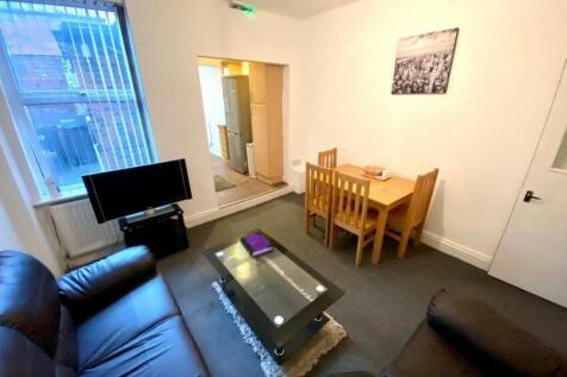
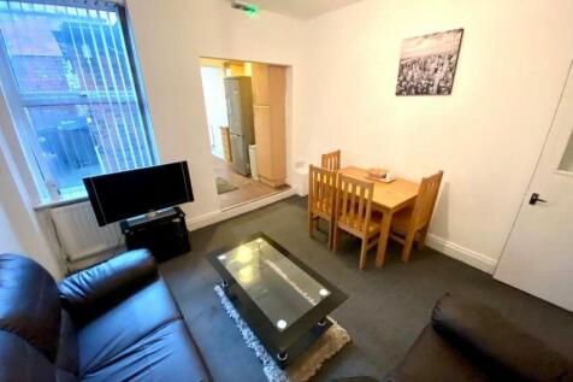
- board game (255, 243)
